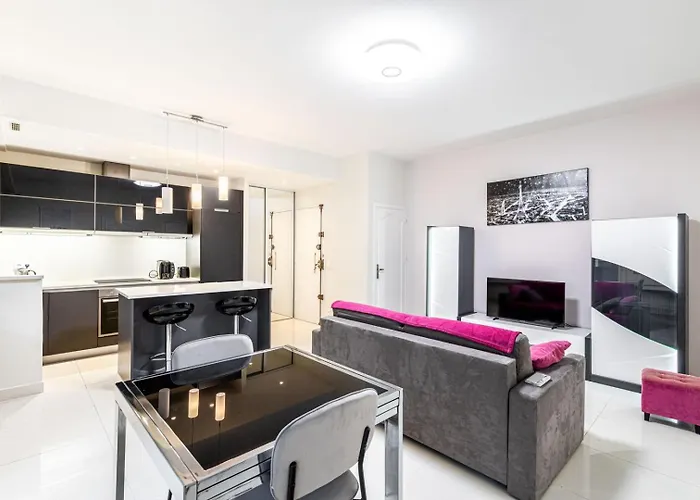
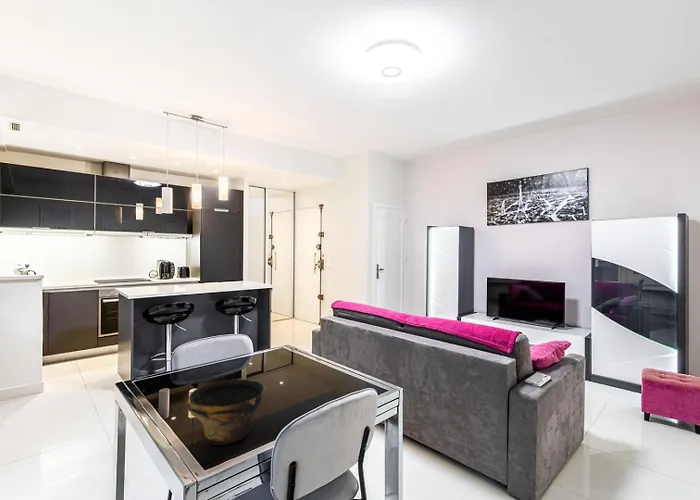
+ bowl (227, 412)
